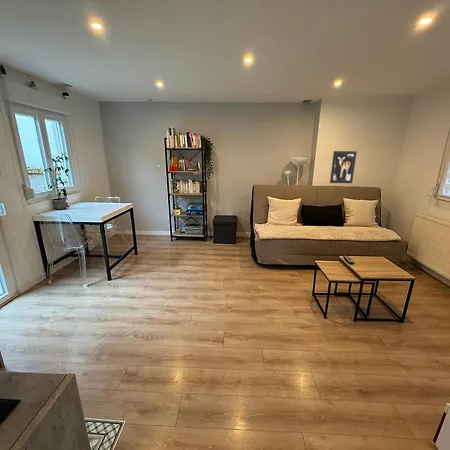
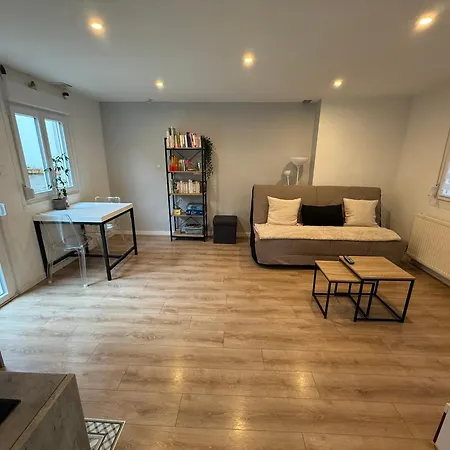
- wall art (343, 167)
